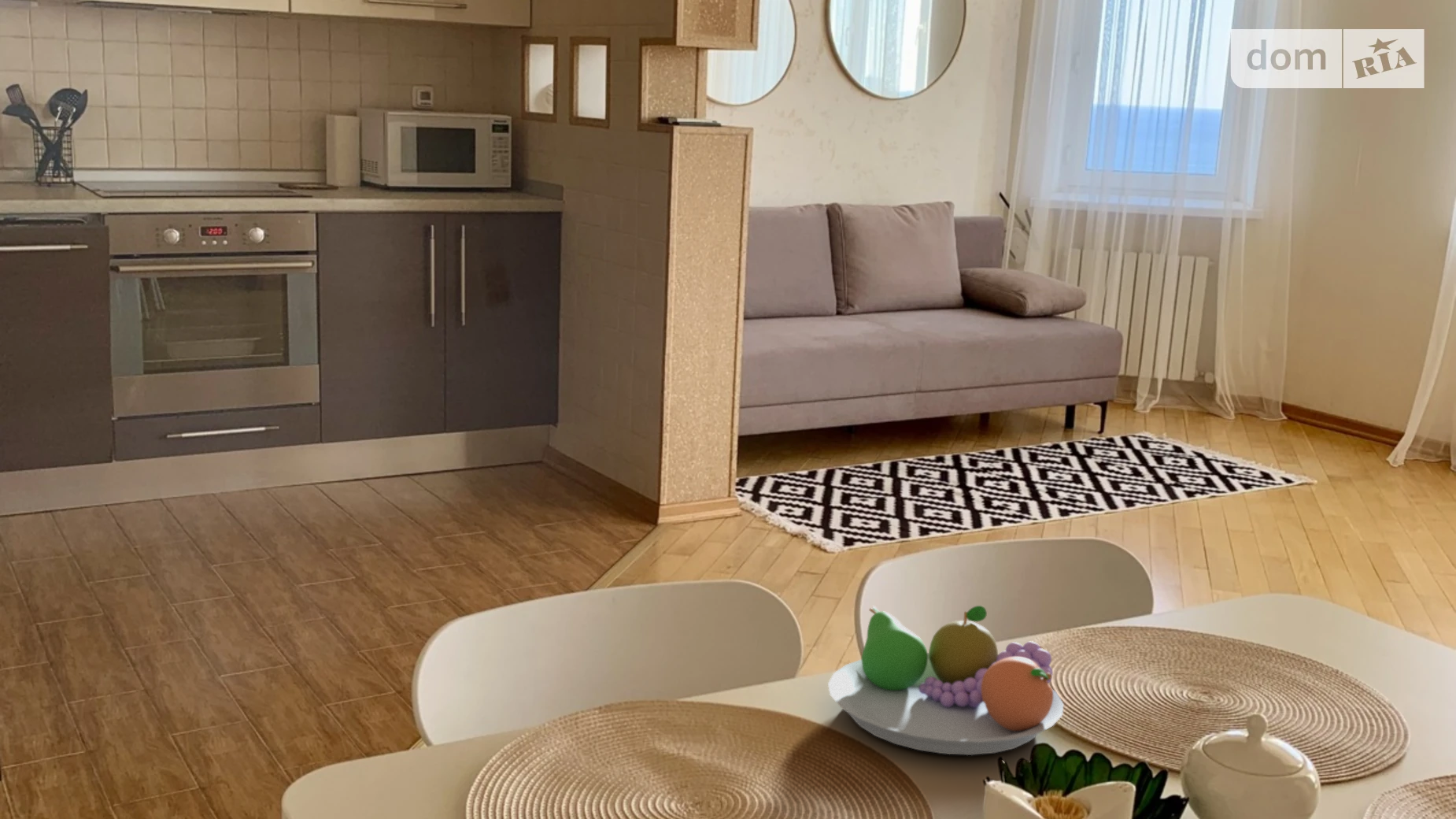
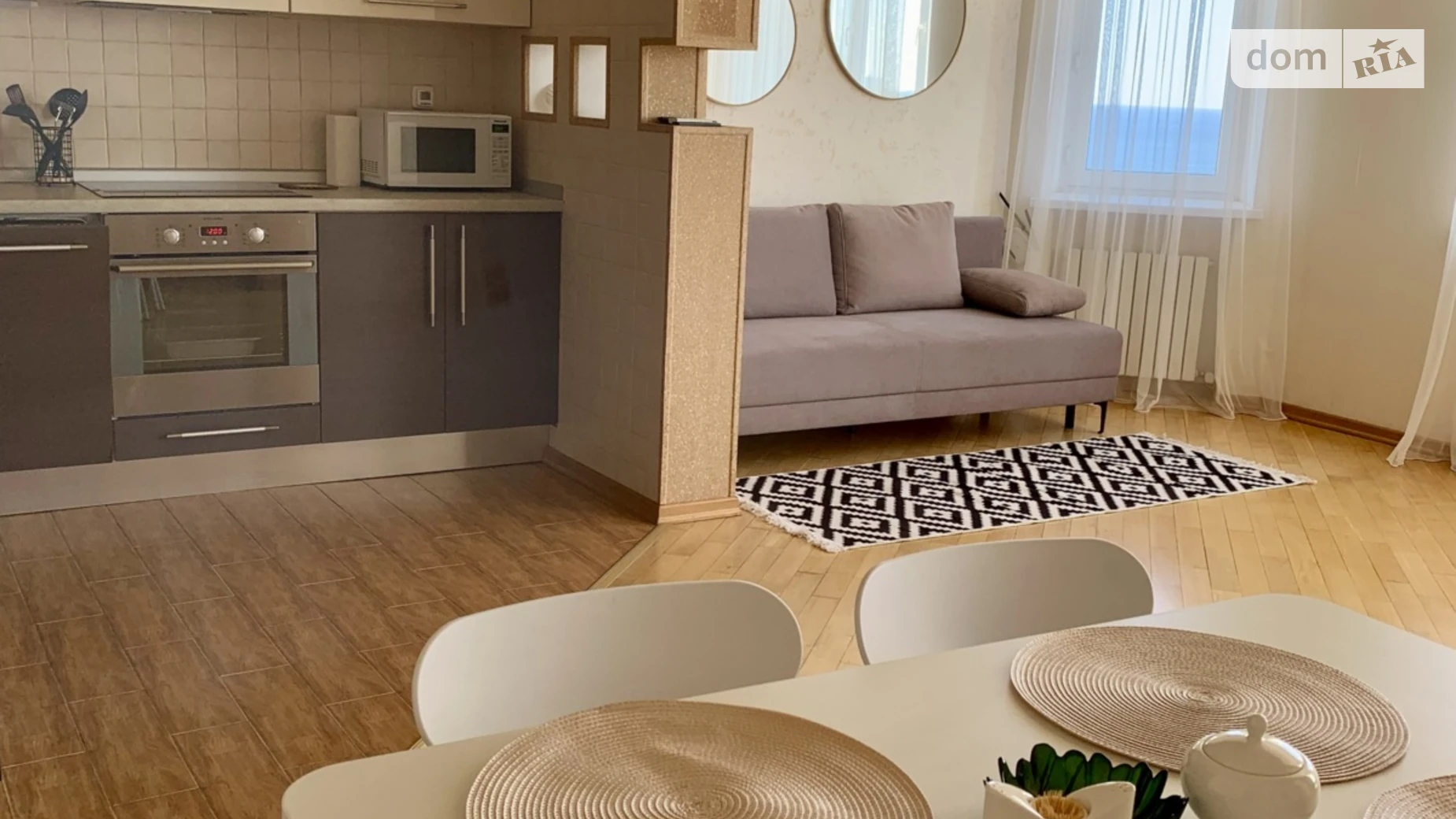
- fruit bowl (943, 668)
